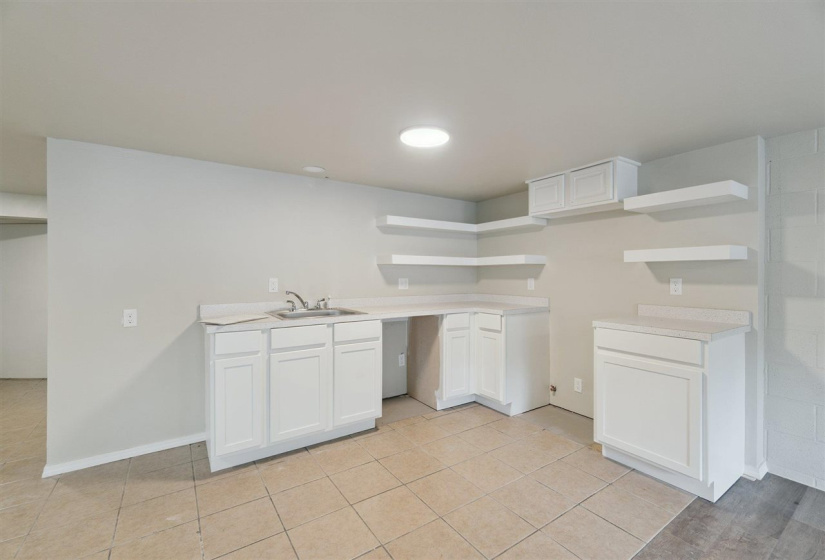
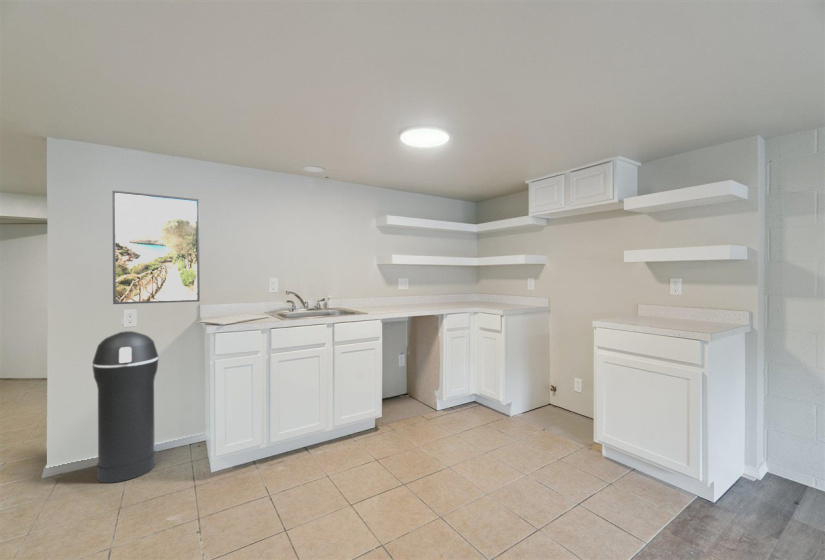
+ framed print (158, 249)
+ trash can (126, 401)
